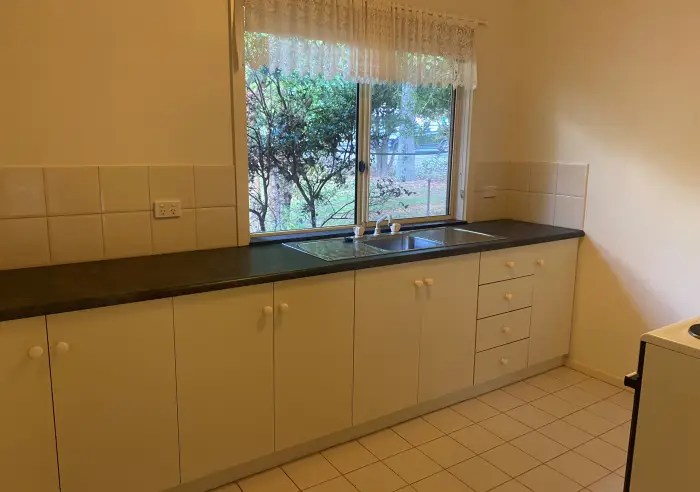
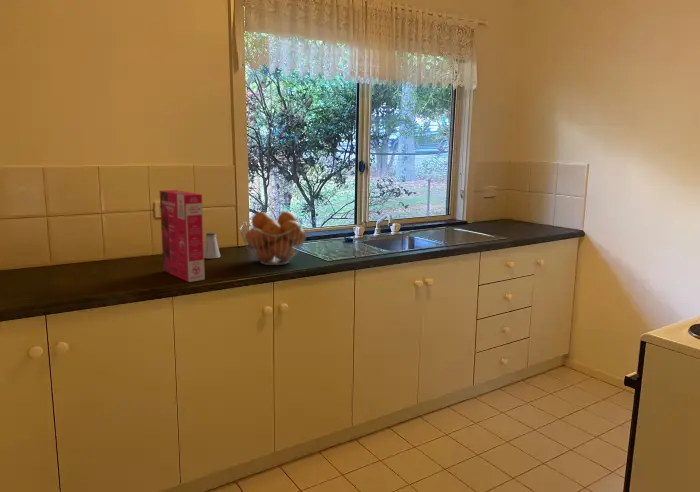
+ saltshaker (211, 245)
+ fruit basket (274, 237)
+ cereal box (181, 234)
